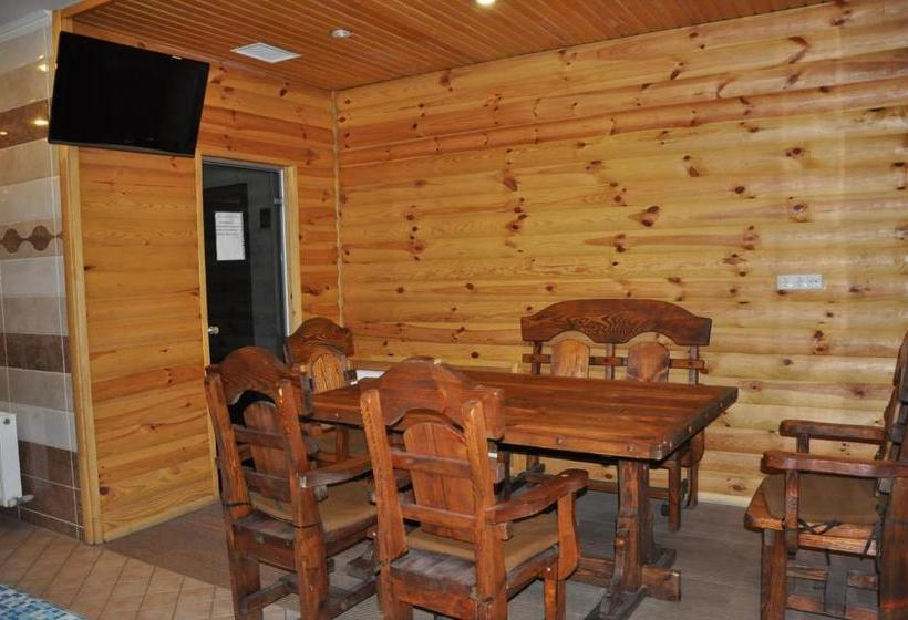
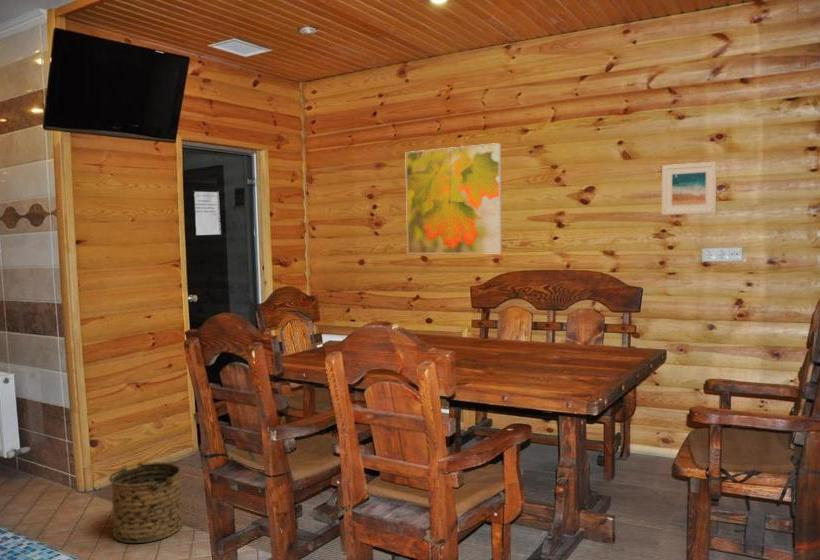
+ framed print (688, 188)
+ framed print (452, 201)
+ bucket (147, 500)
